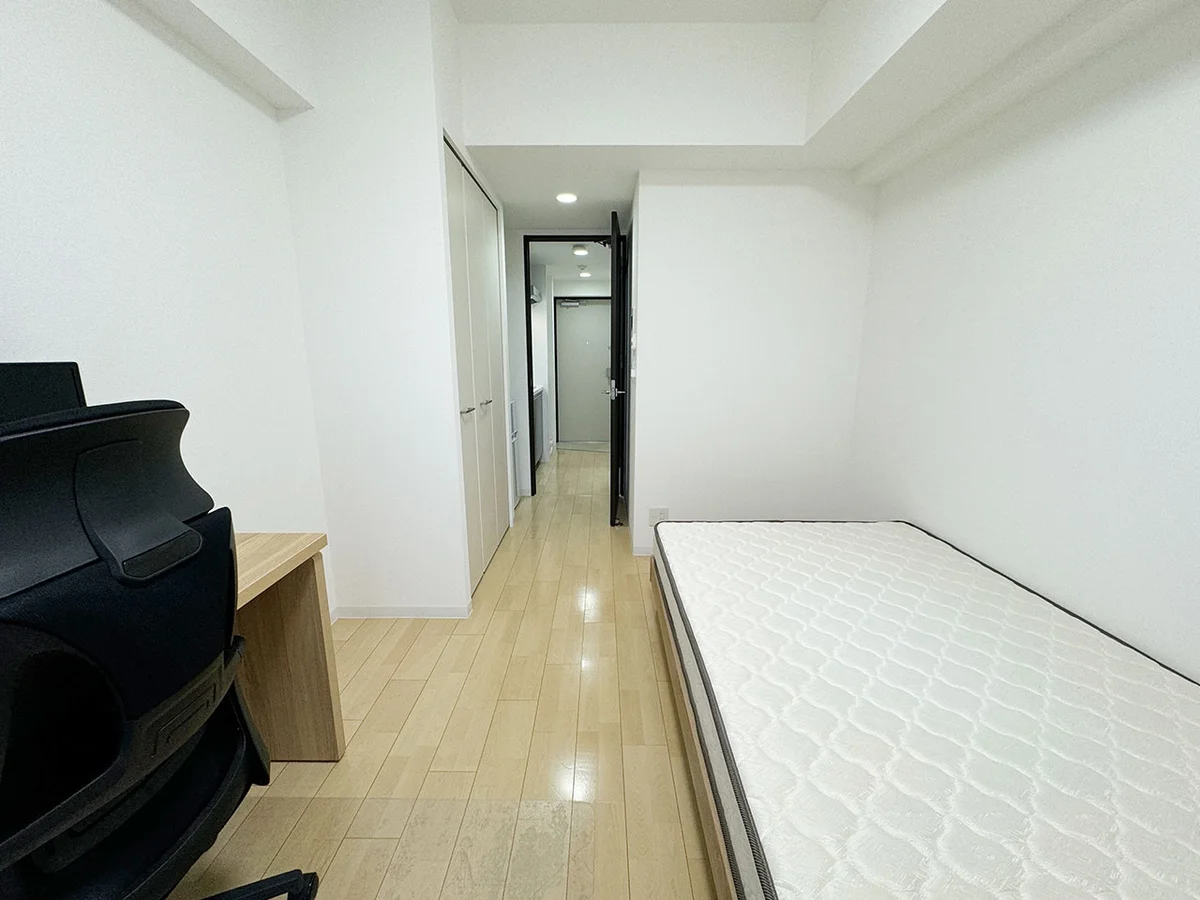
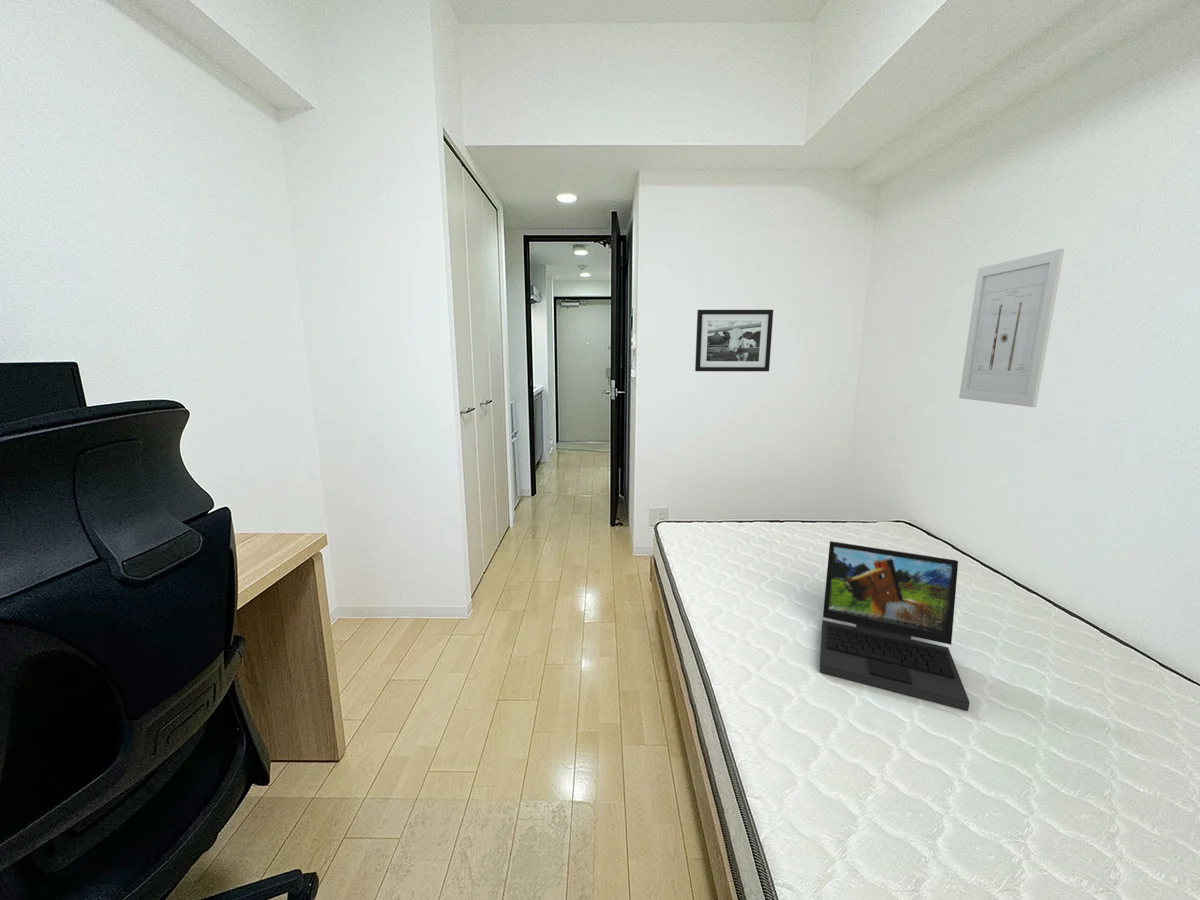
+ laptop (889, 612)
+ picture frame (733, 341)
+ wall art (1005, 332)
